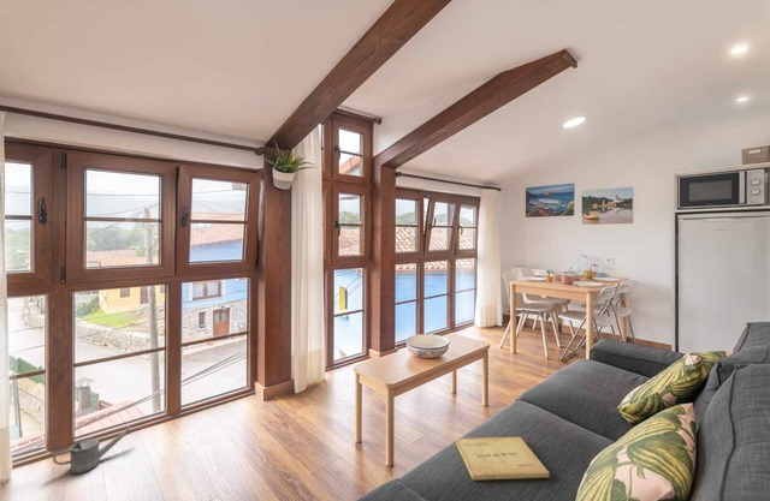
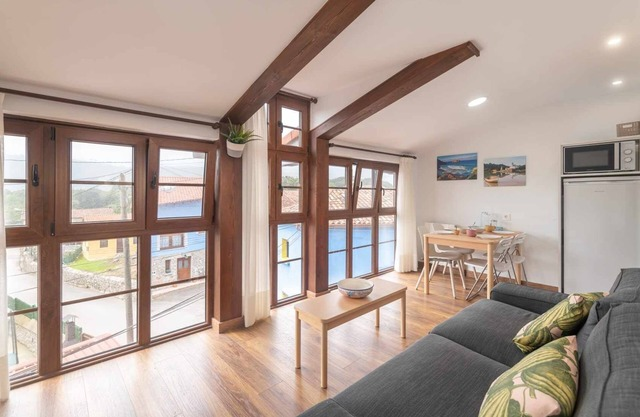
- book (498, 455)
- watering can (94, 449)
